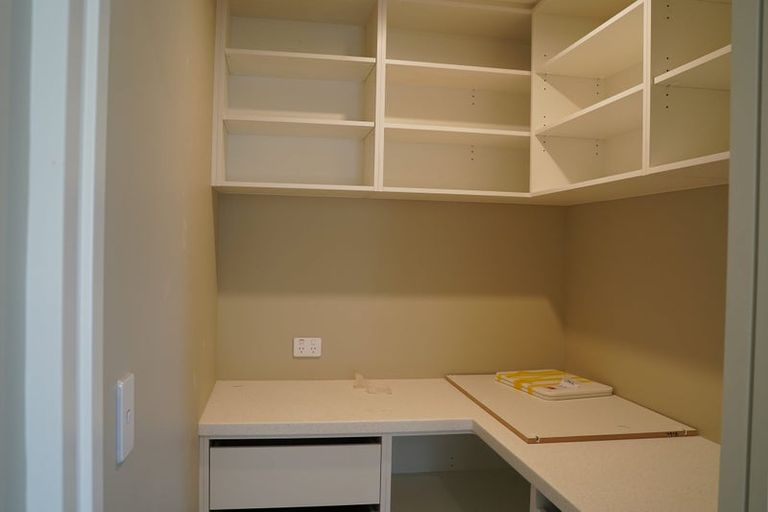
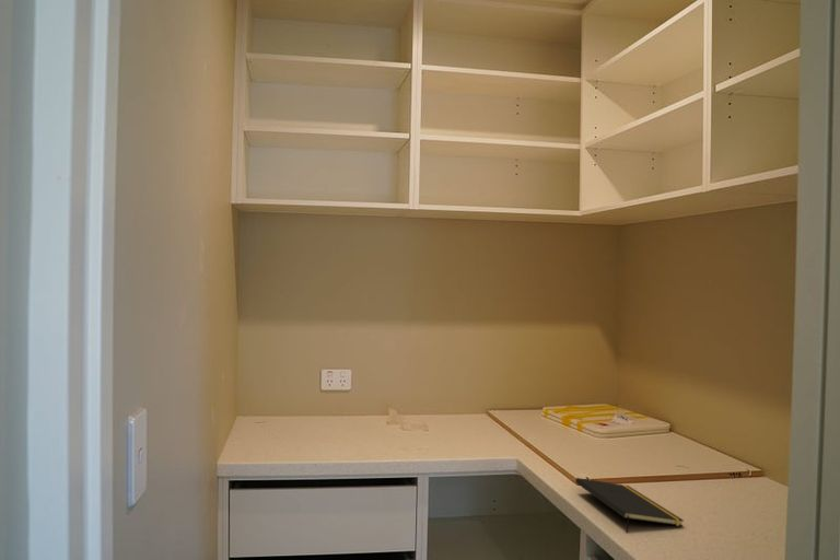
+ notepad (626, 500)
